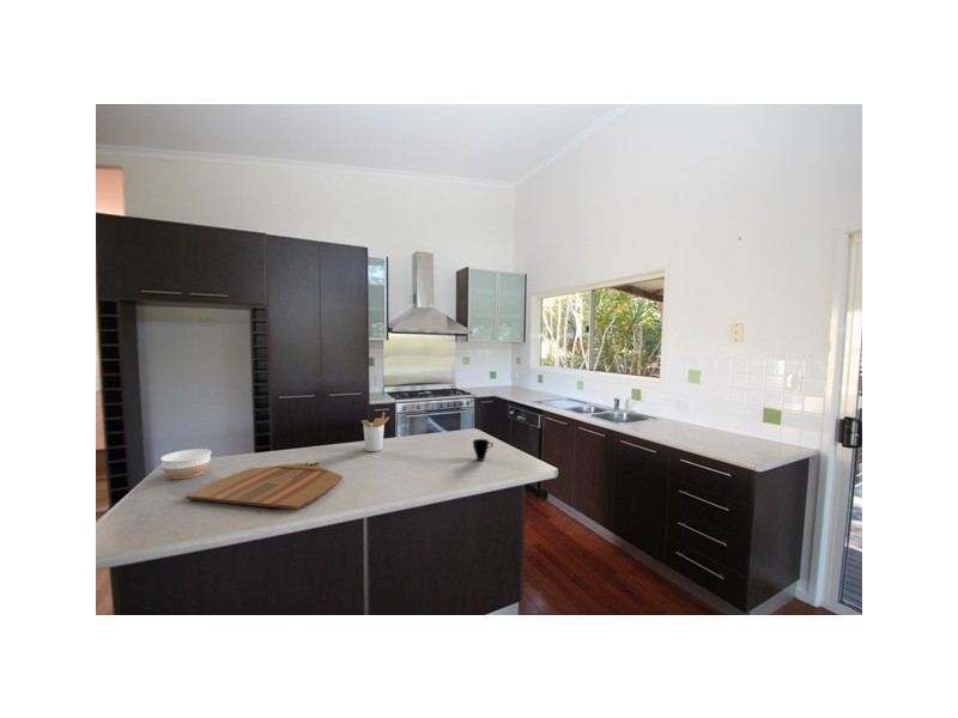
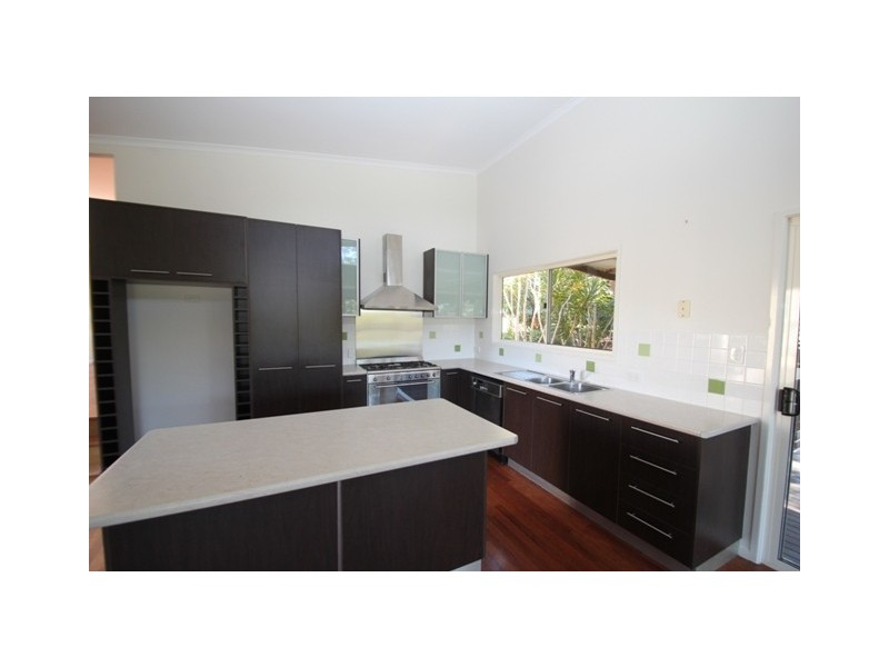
- bowl (187, 463)
- cup (483, 449)
- utensil holder (376, 432)
- cutting board (280, 479)
